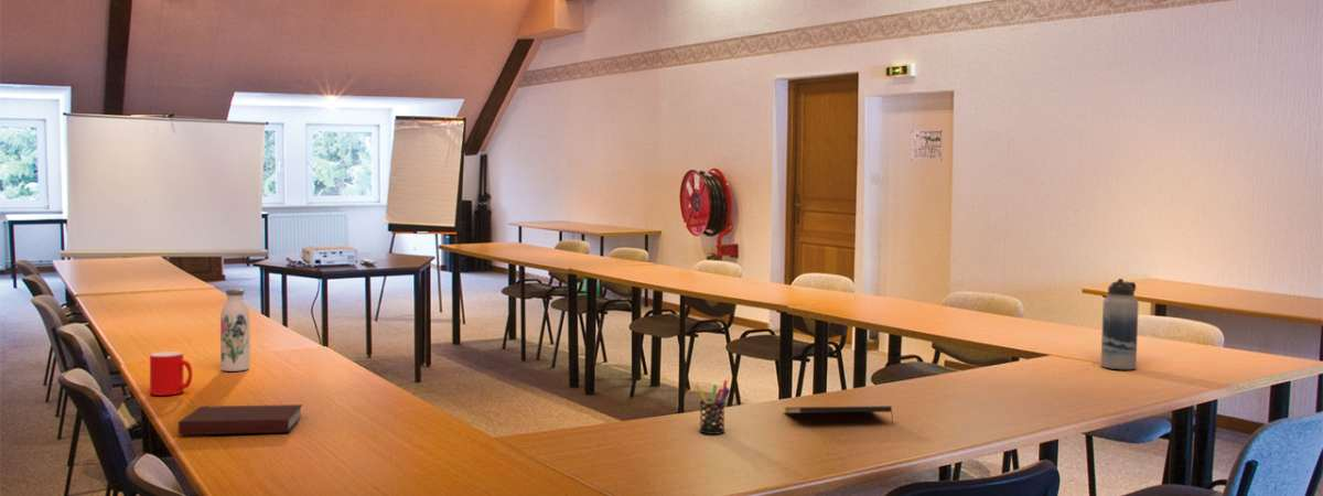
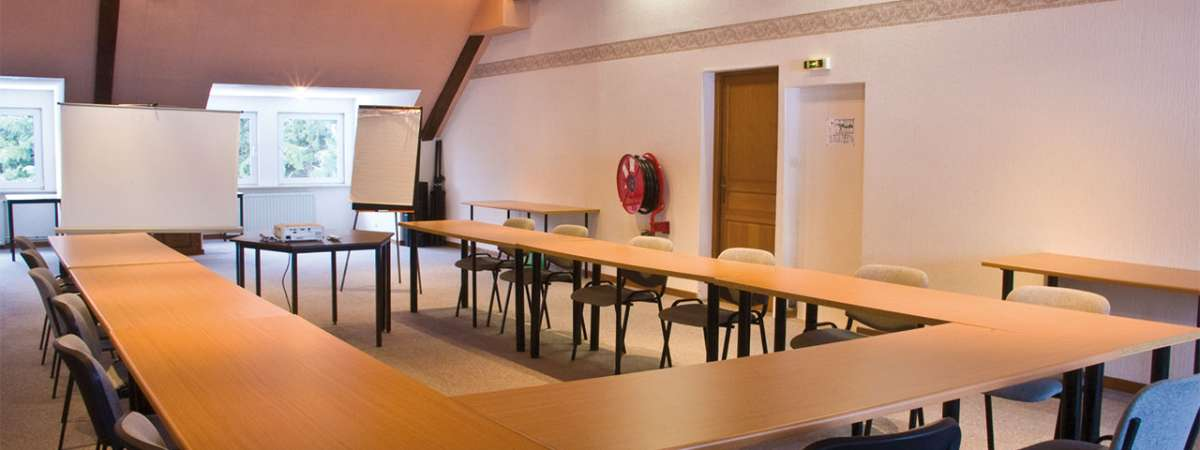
- pen holder (713, 405)
- cup (172, 374)
- water bottle (1121, 323)
- water bottle (235, 328)
- notebook (243, 419)
- notepad (836, 409)
